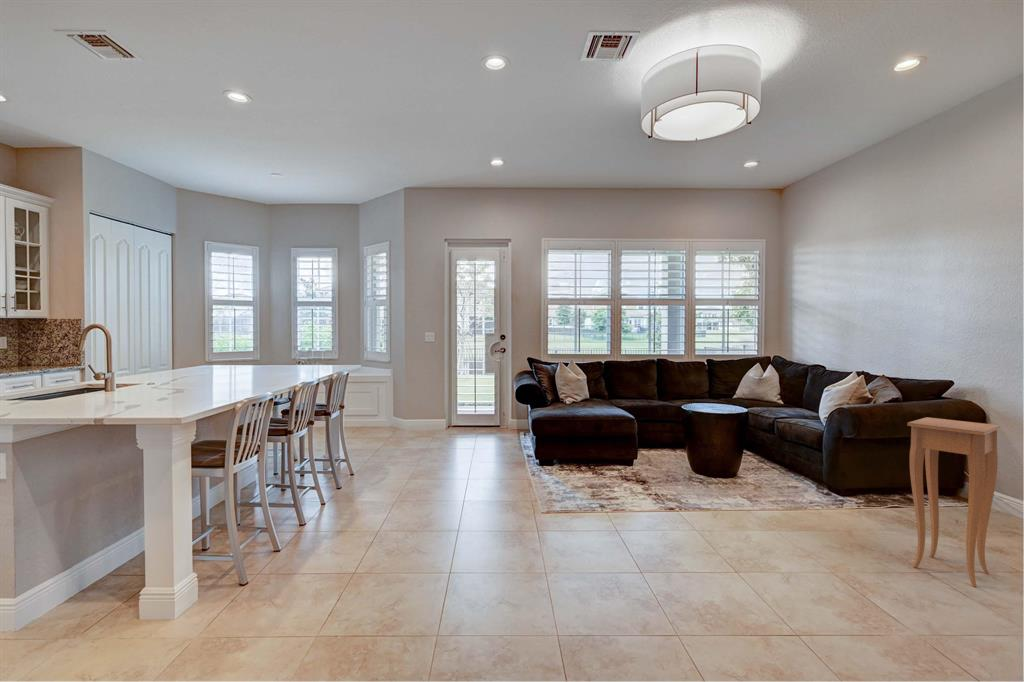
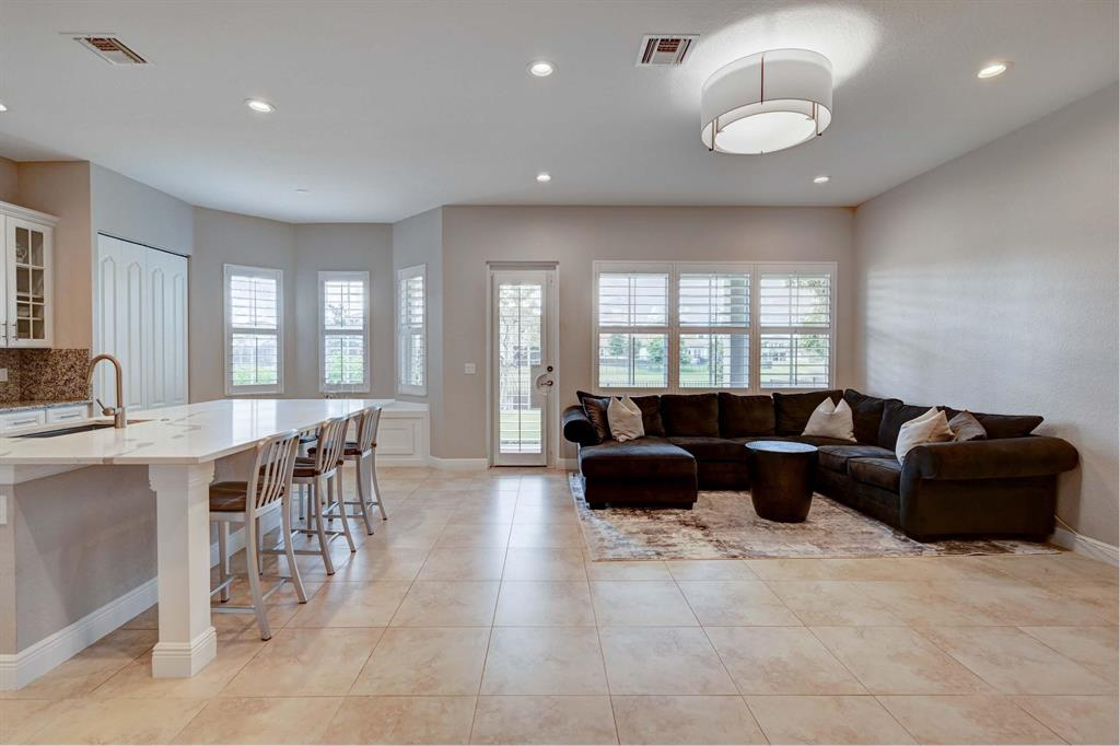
- side table (937, 497)
